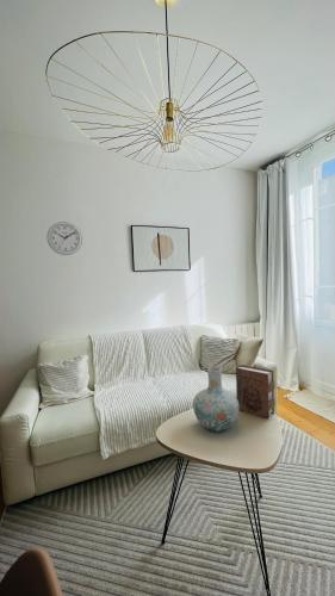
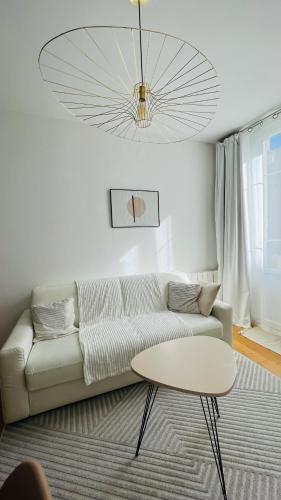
- wall clock (64, 237)
- vase (215, 397)
- book (254, 390)
